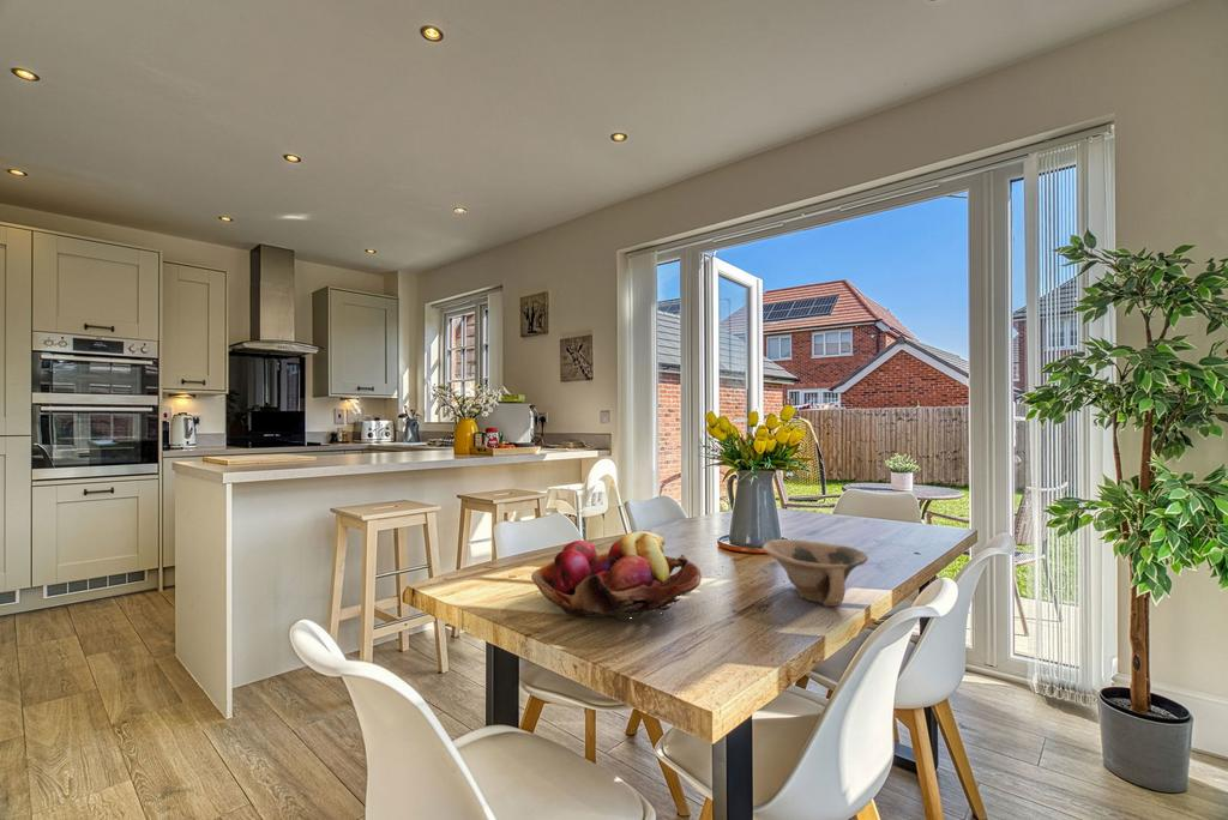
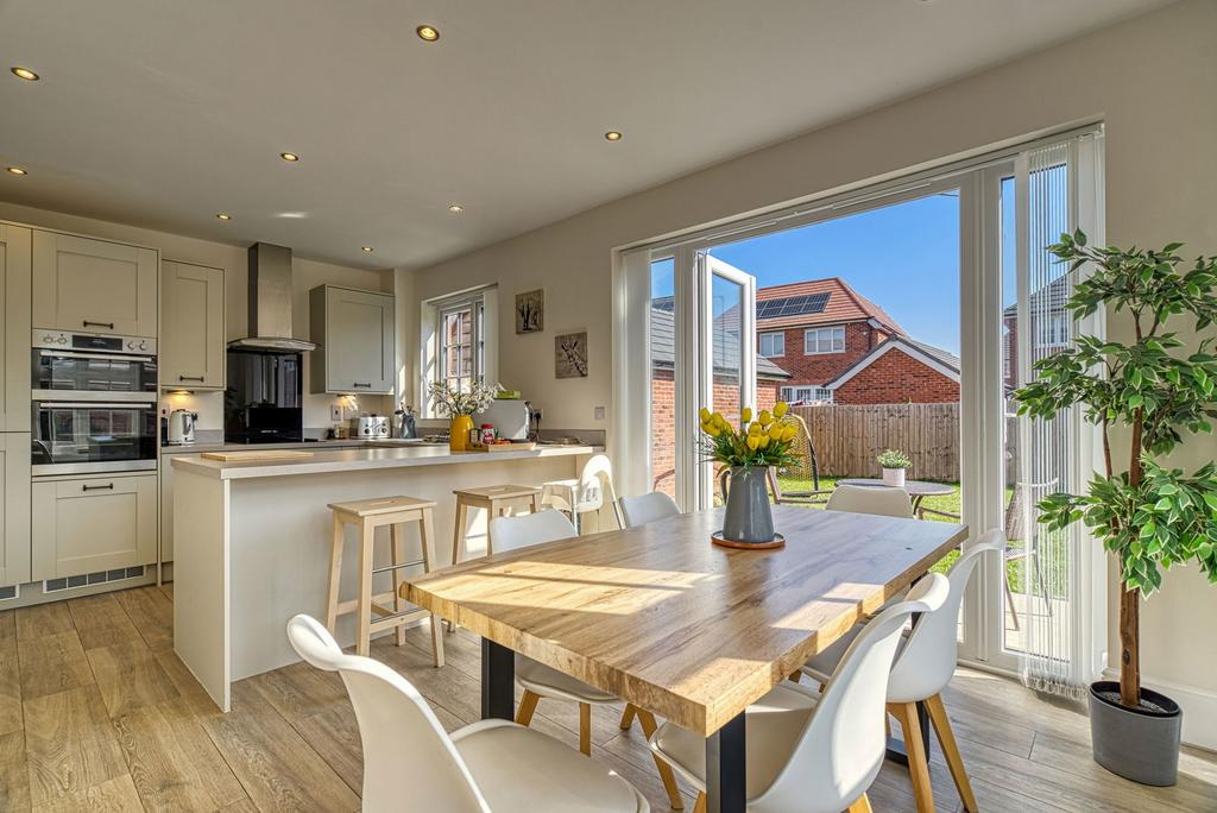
- fruit basket (620, 569)
- bowl (813, 571)
